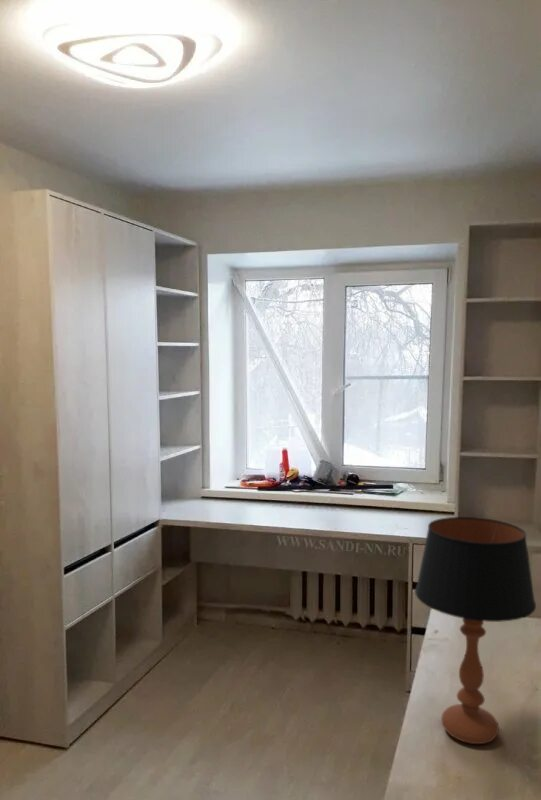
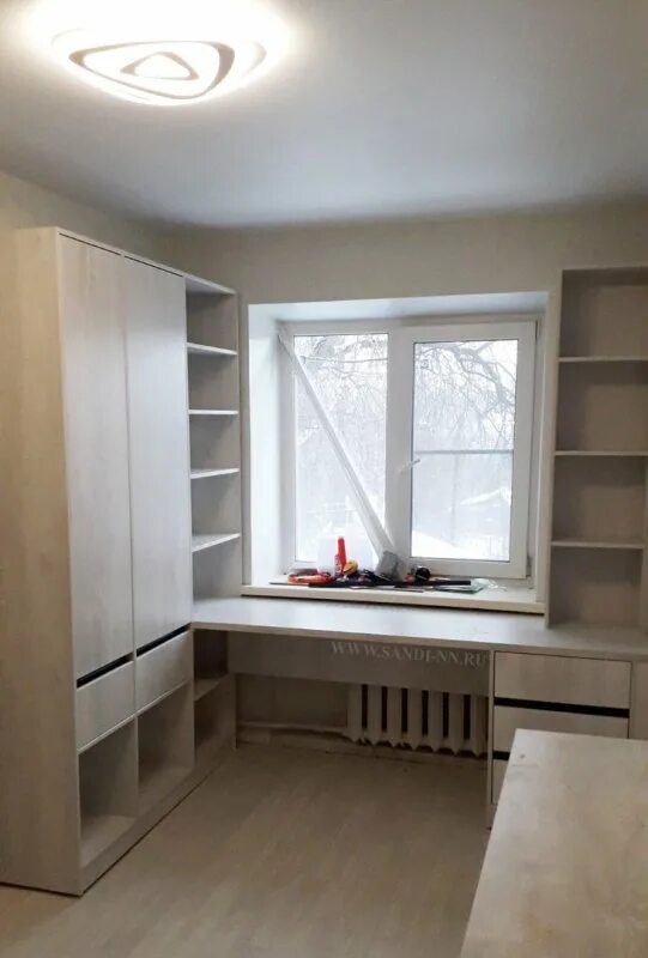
- table lamp (472, 631)
